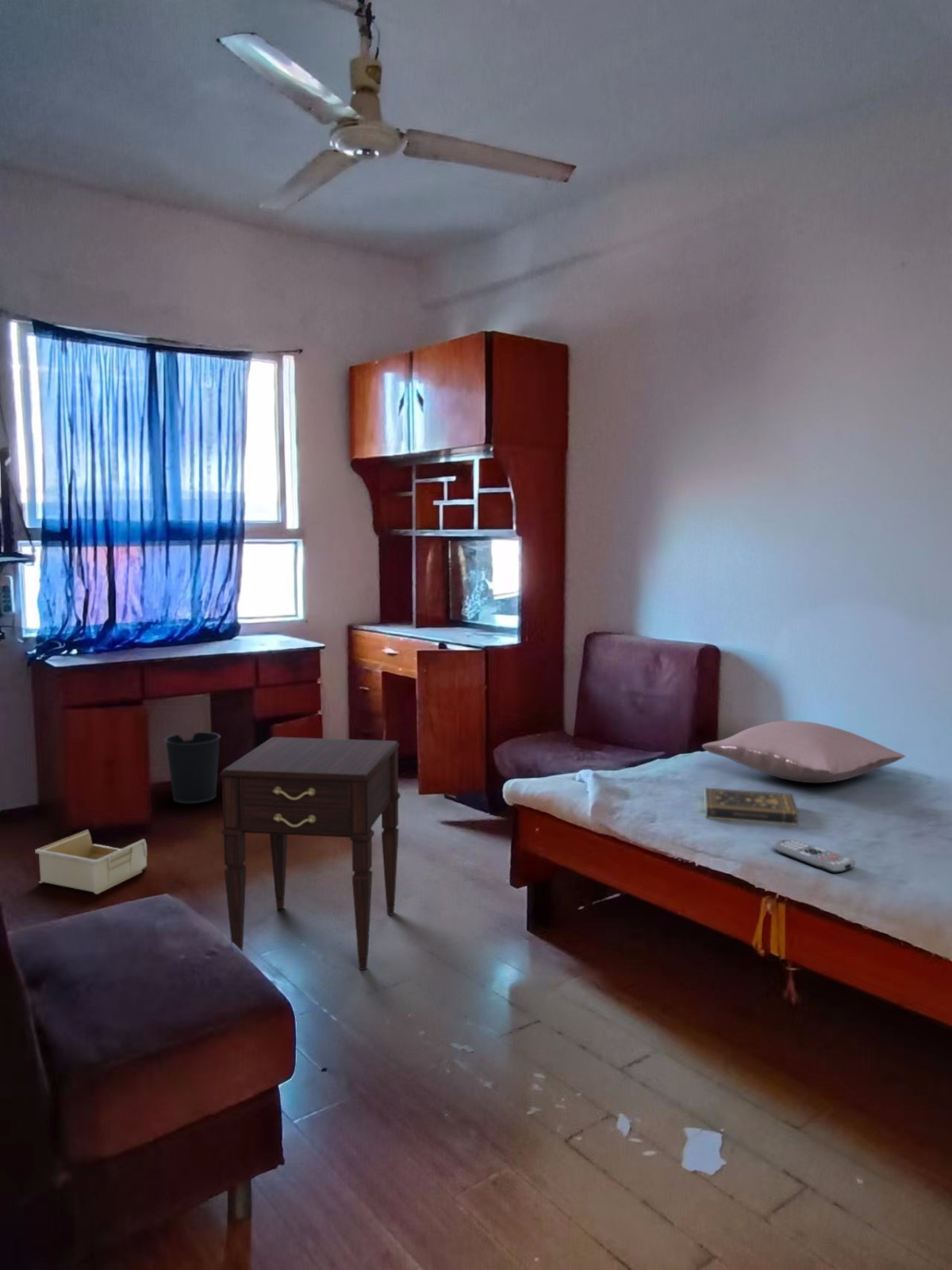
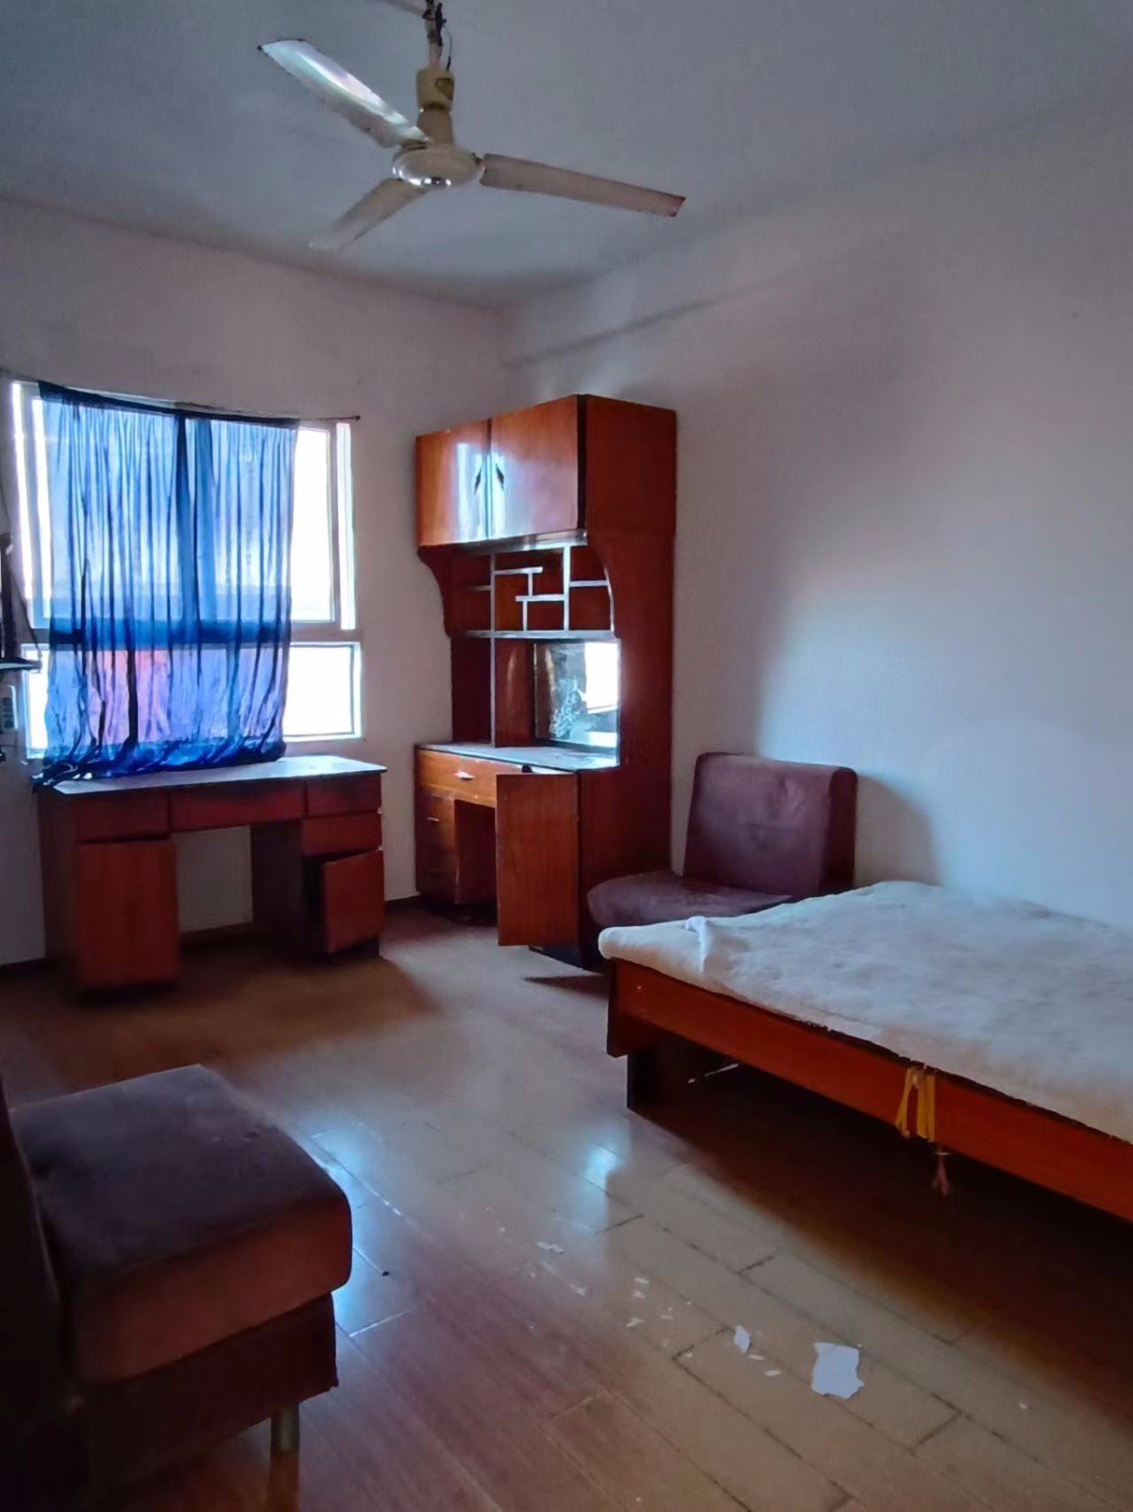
- pillow (802, 749)
- remote control (812, 855)
- storage bin (94, 859)
- nightstand (320, 836)
- wastebasket (194, 768)
- book (749, 806)
